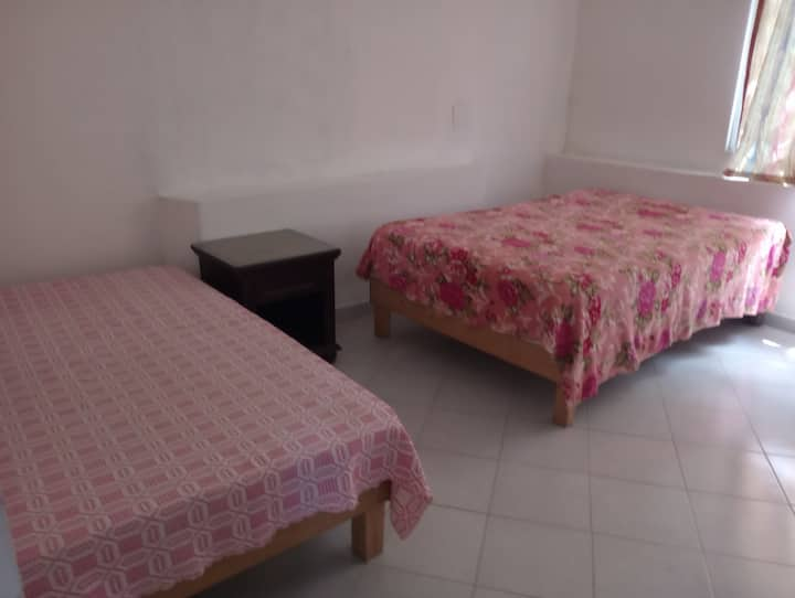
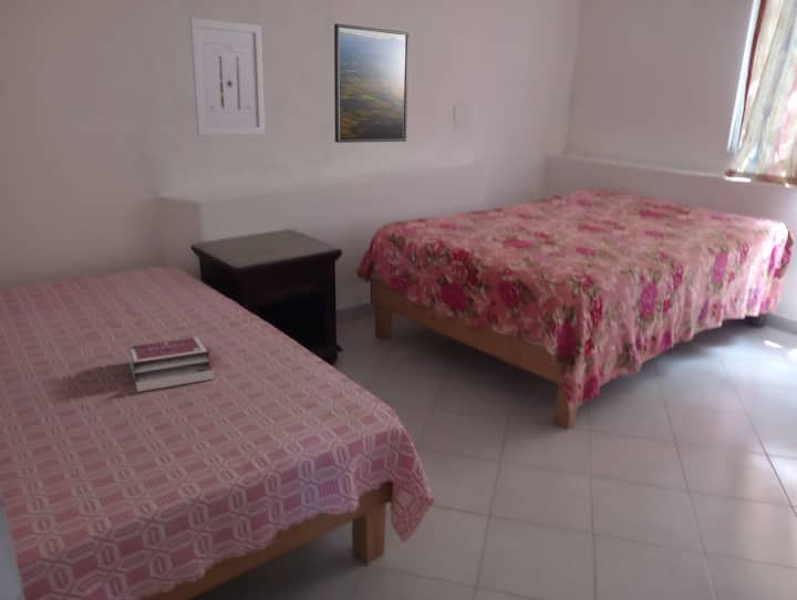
+ wall art (229, 80)
+ book (168, 359)
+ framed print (372, 86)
